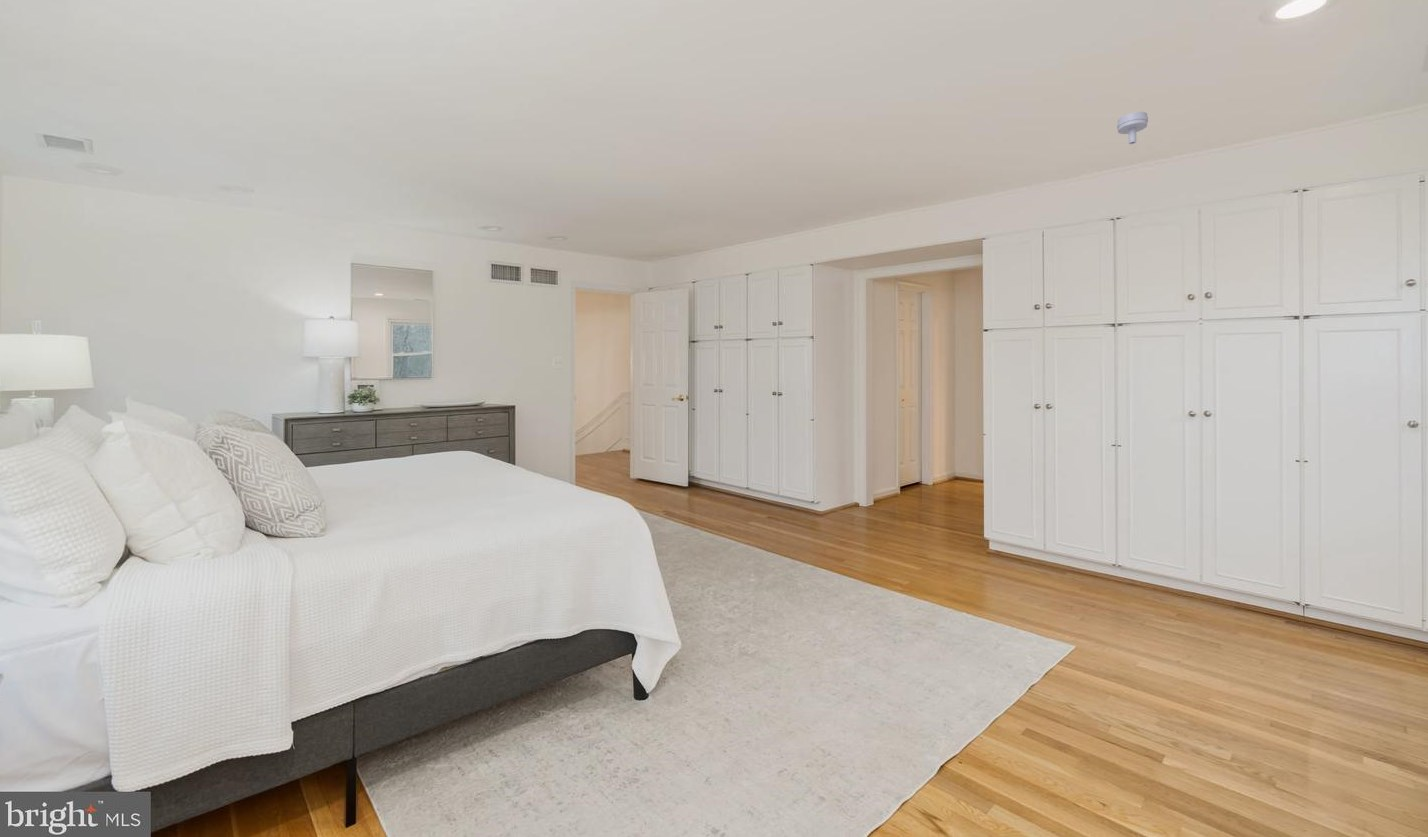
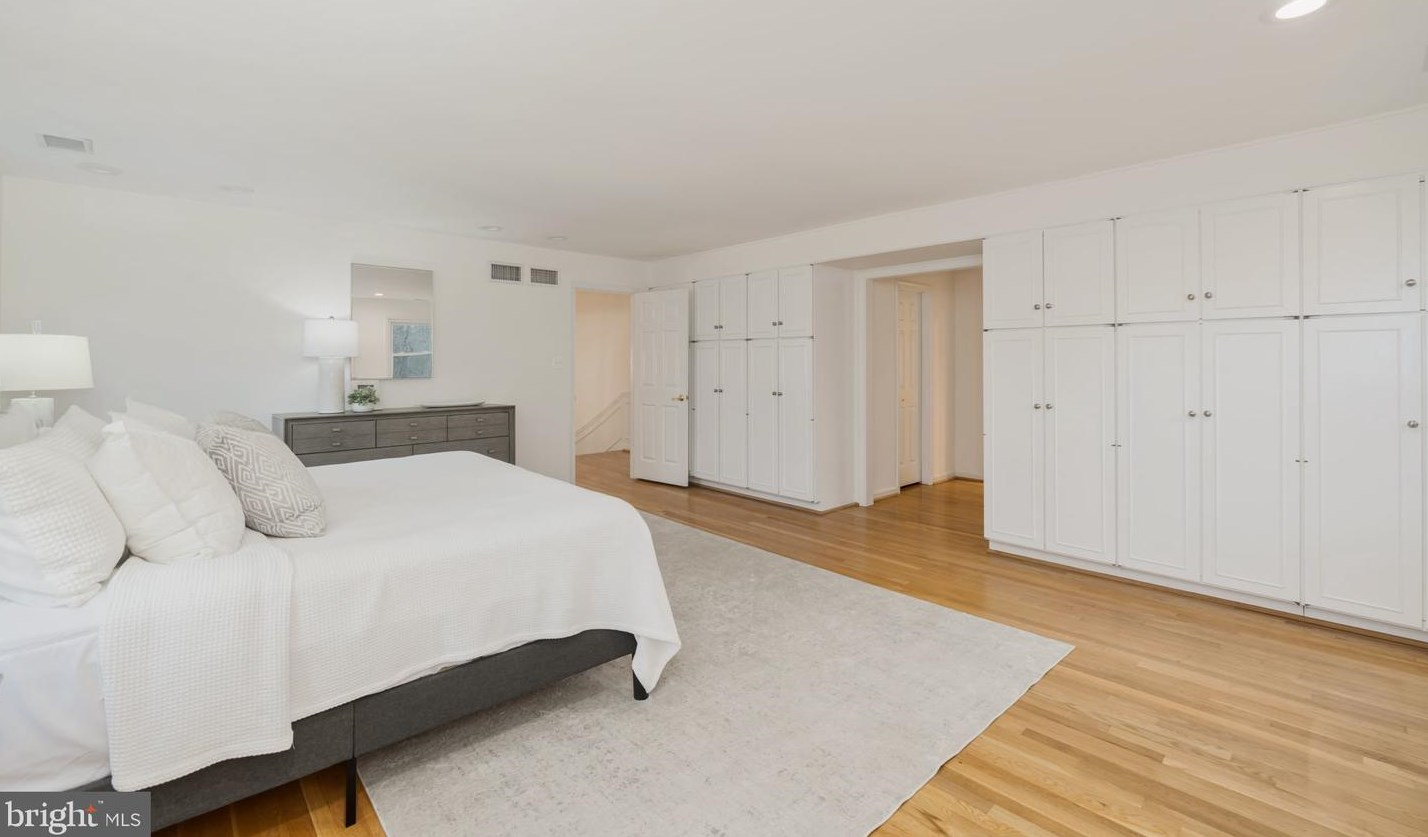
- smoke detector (1132, 130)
